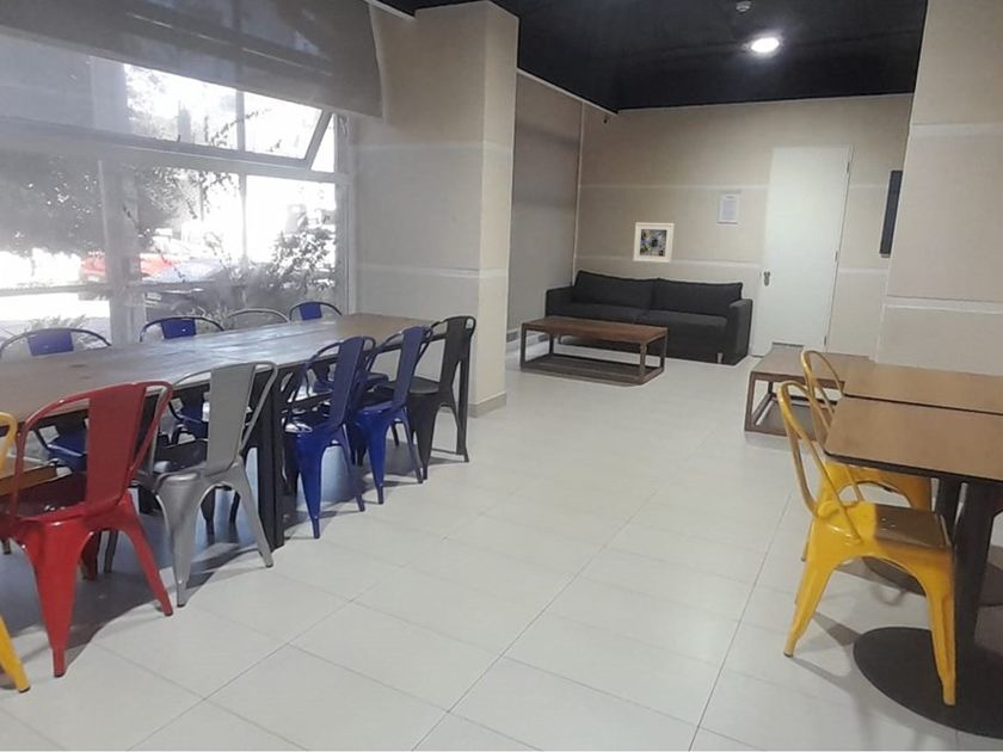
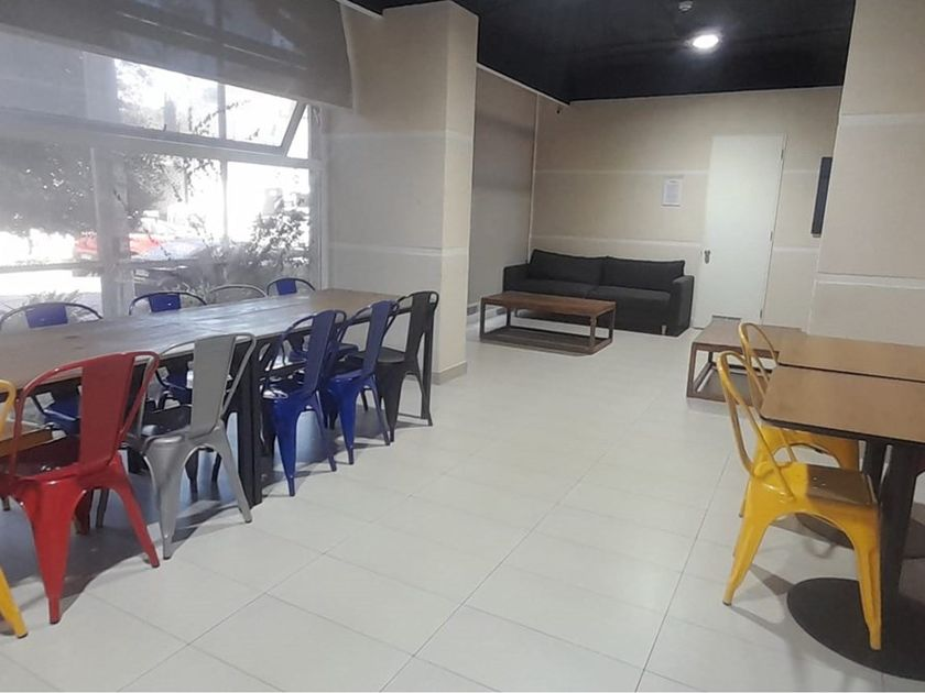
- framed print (653, 242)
